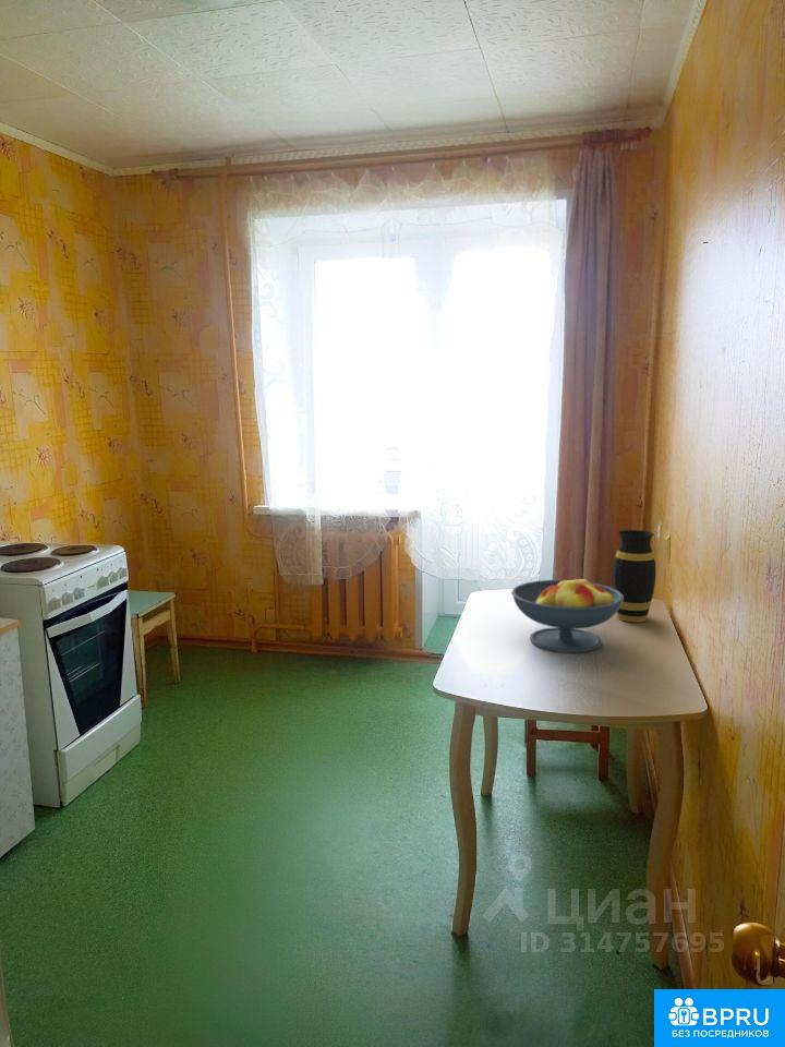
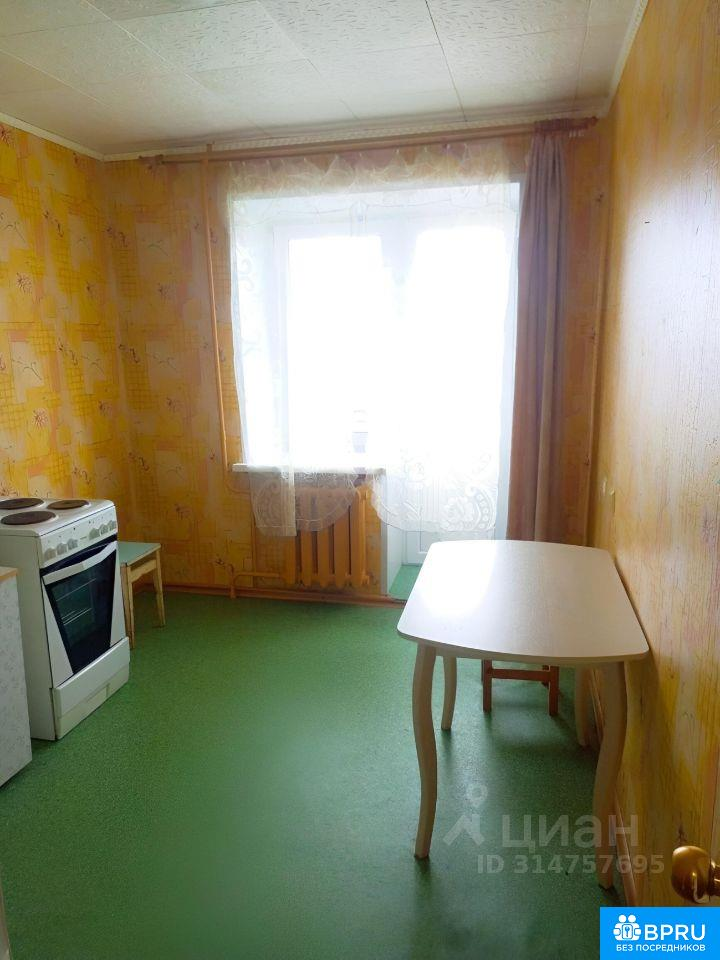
- fruit bowl (566, 609)
- vase (633, 575)
